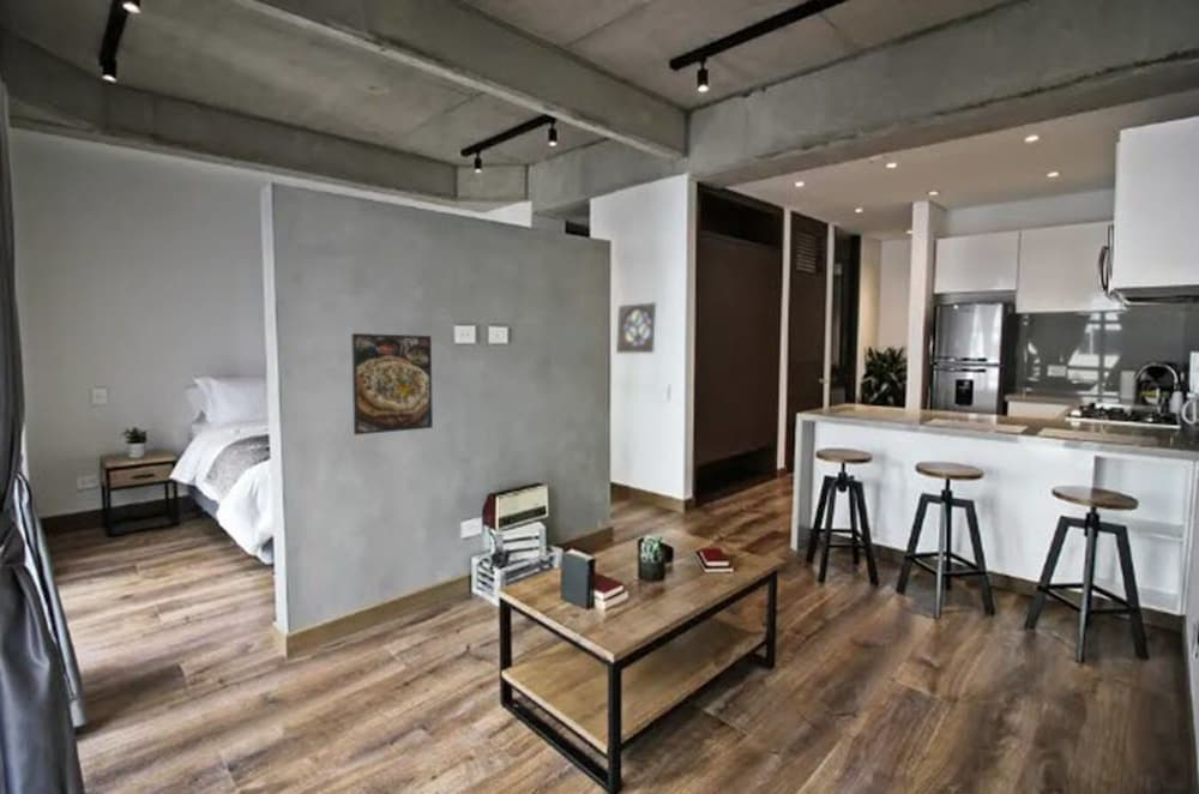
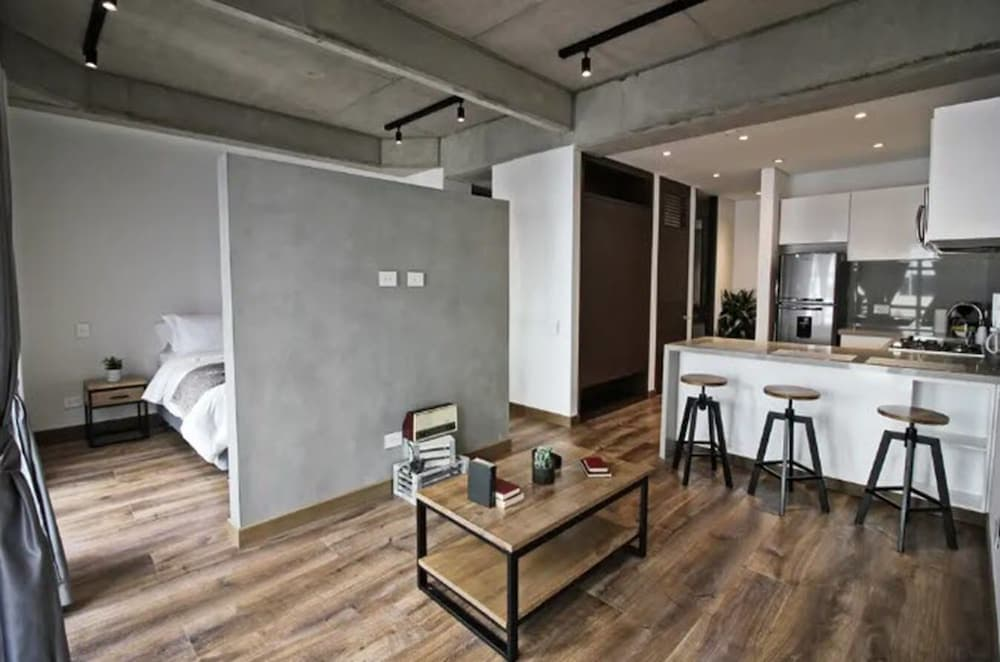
- wall ornament (635, 329)
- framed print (393, 383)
